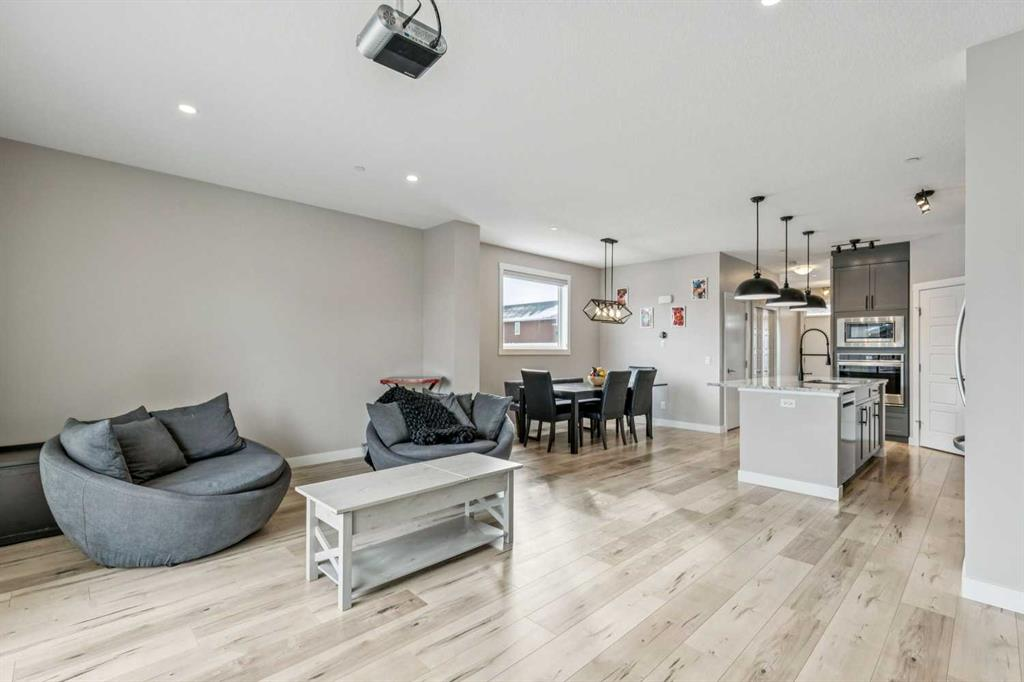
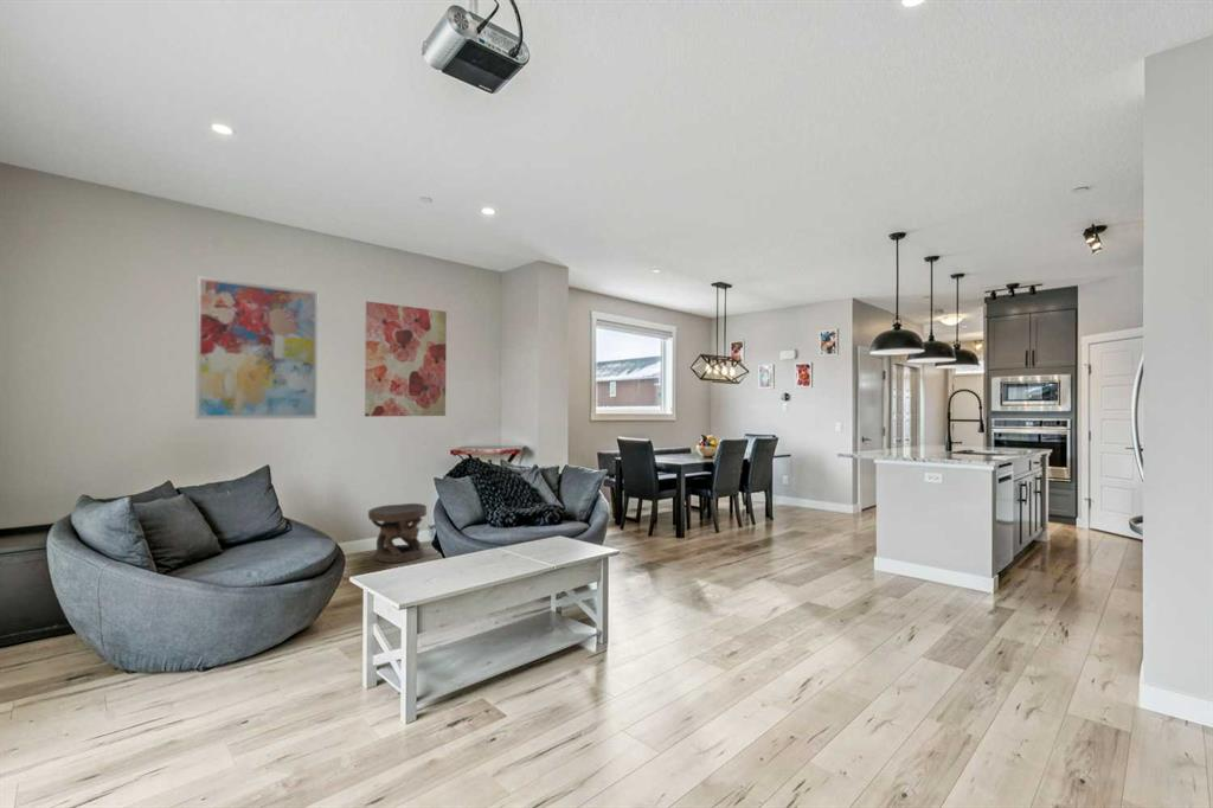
+ wall art (259, 351)
+ carved stool (399, 531)
+ wall art (407, 361)
